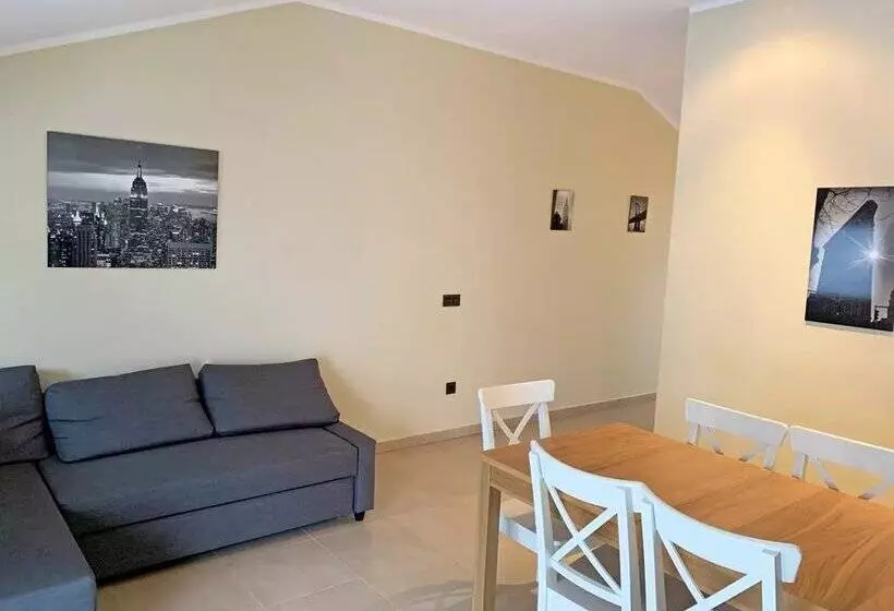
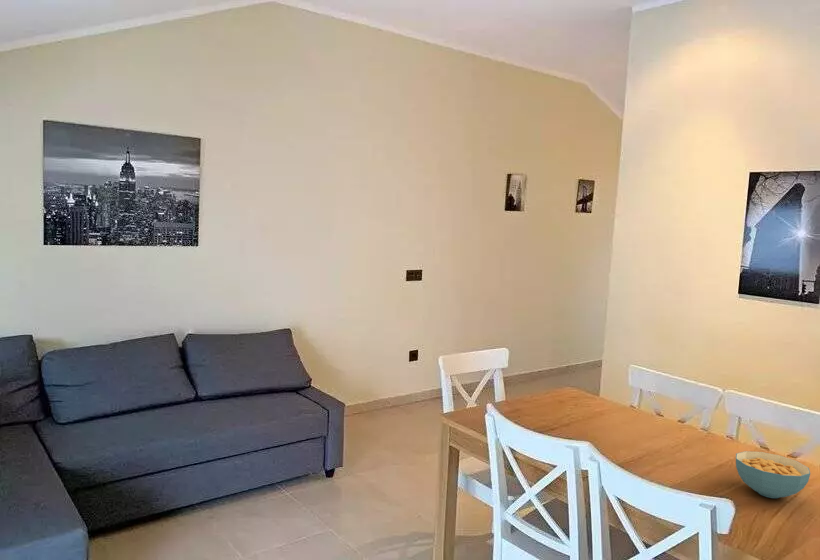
+ cereal bowl (770, 478)
